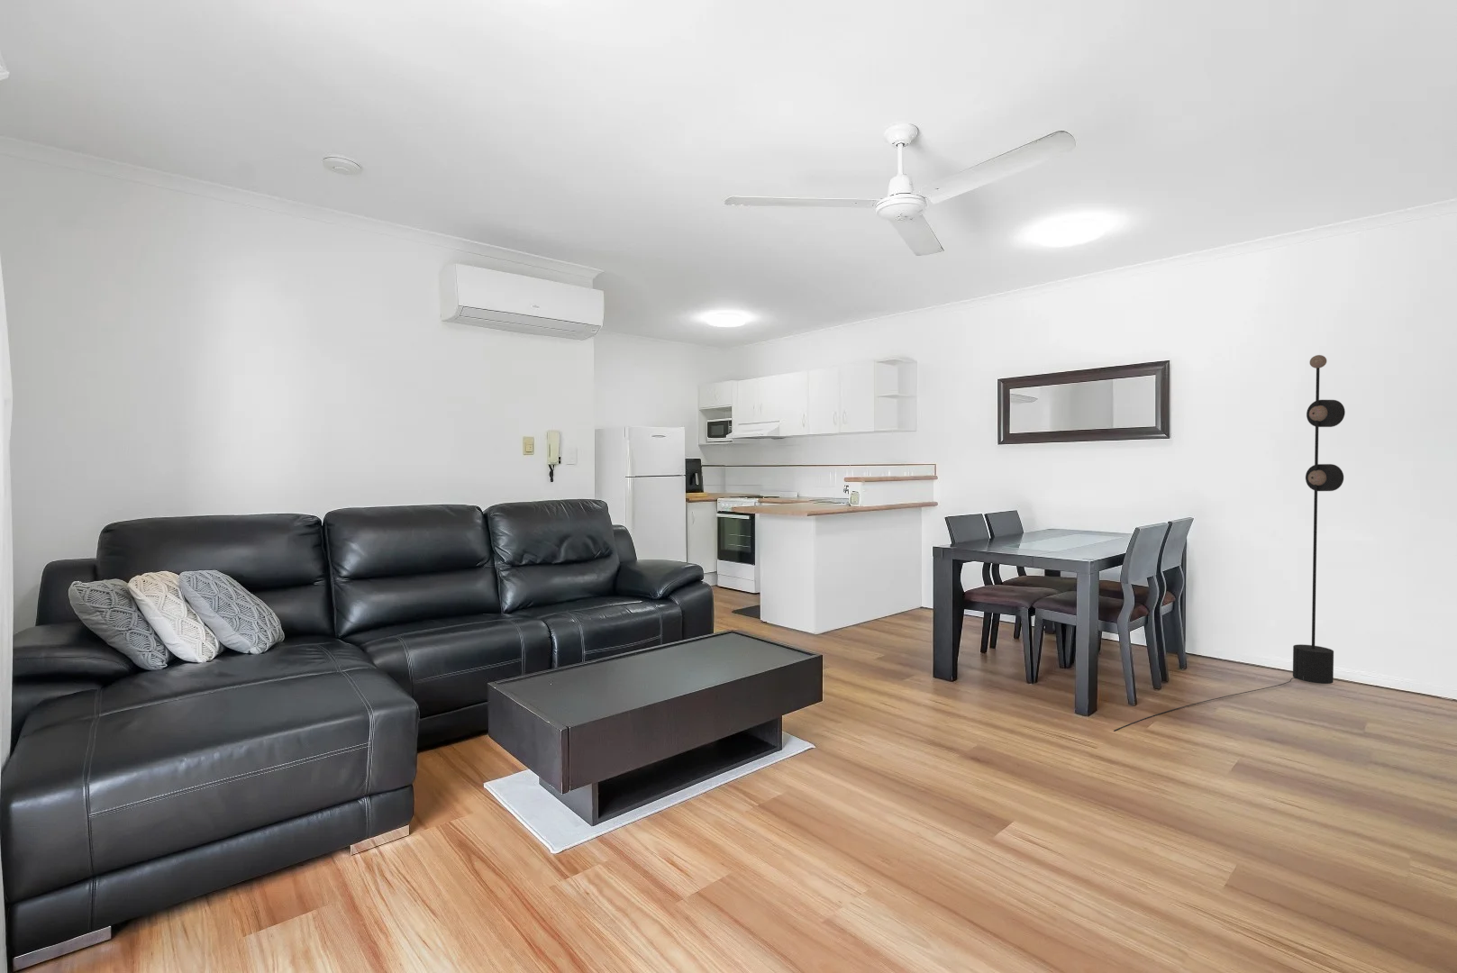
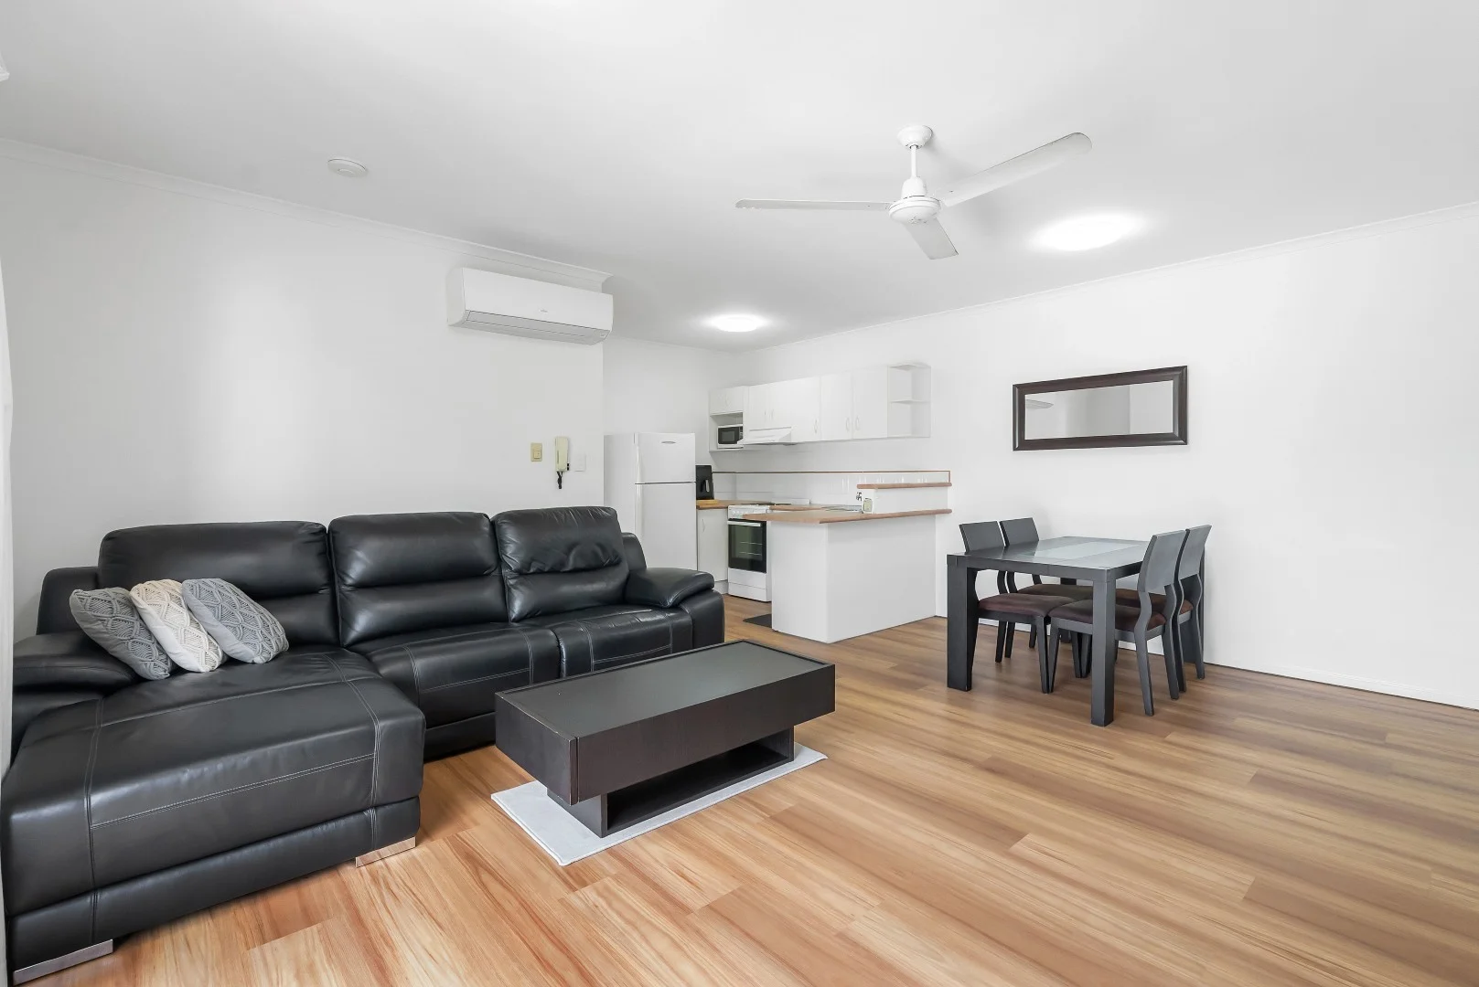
- floor lamp (1314, 525)
